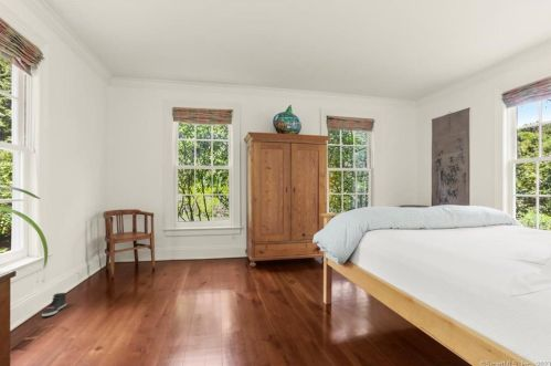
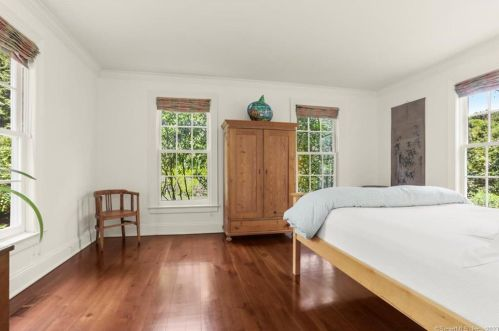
- sneaker (53, 303)
